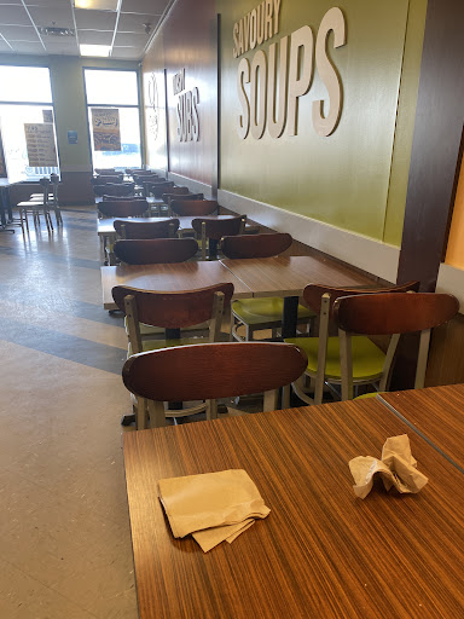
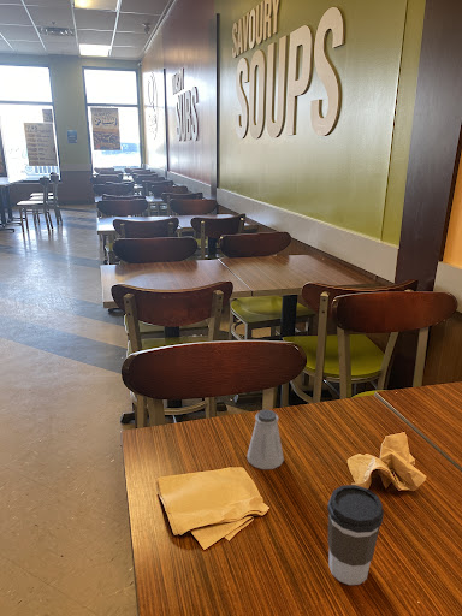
+ coffee cup (351, 535)
+ saltshaker (266, 436)
